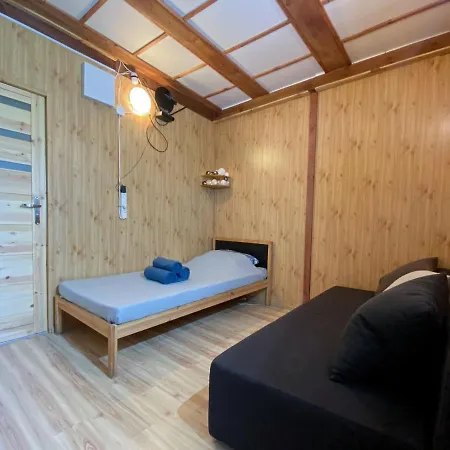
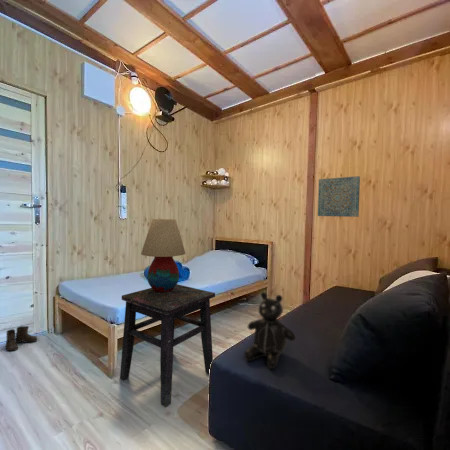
+ table lamp (163, 254)
+ stuffed animal (267, 326)
+ side table (168, 335)
+ boots (18, 337)
+ wall art (337, 197)
